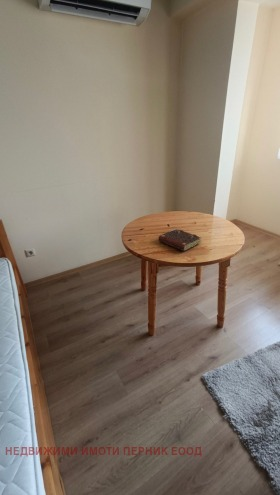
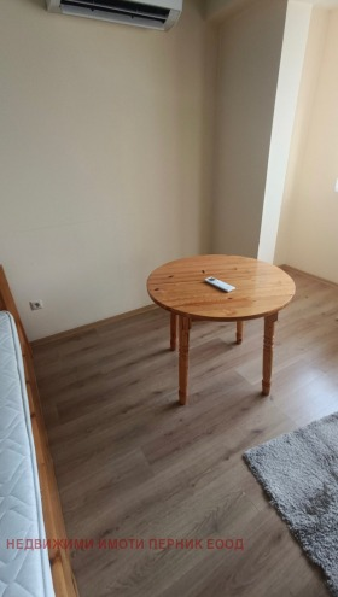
- book (179, 238)
